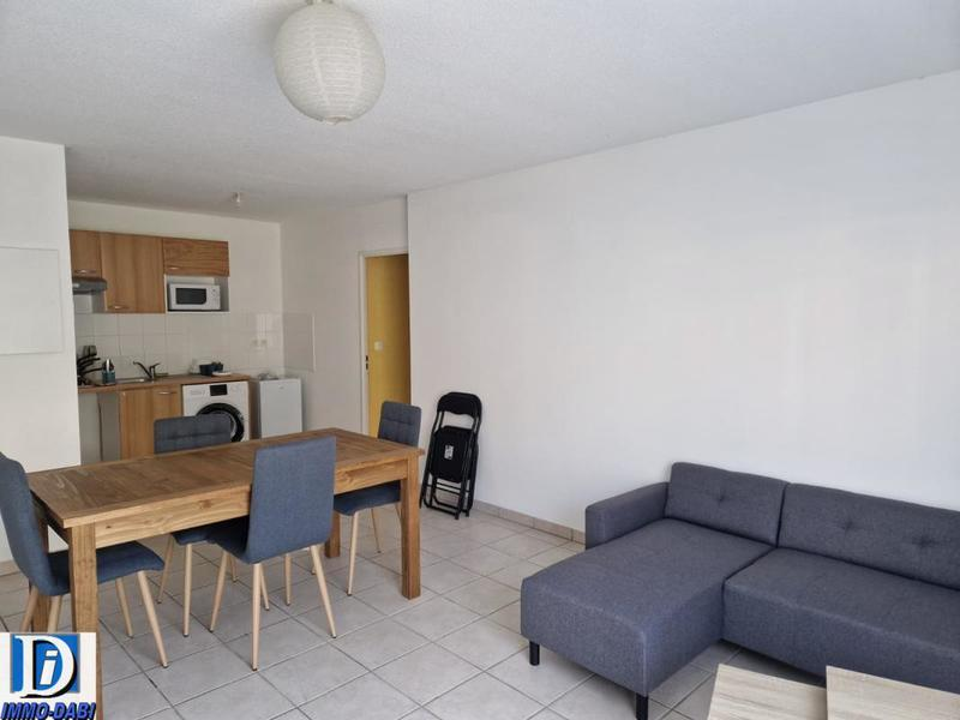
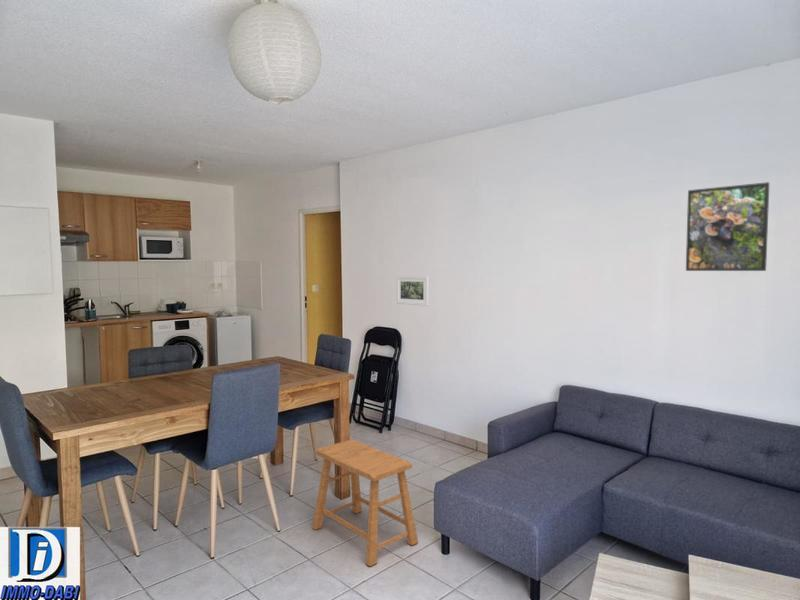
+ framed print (412, 290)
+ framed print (725, 228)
+ stool (361, 497)
